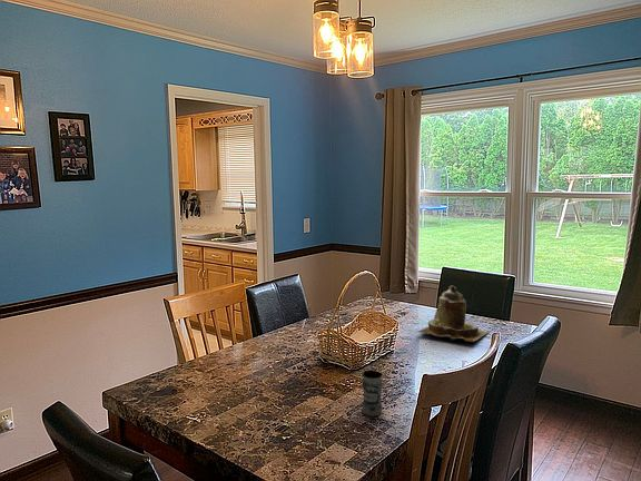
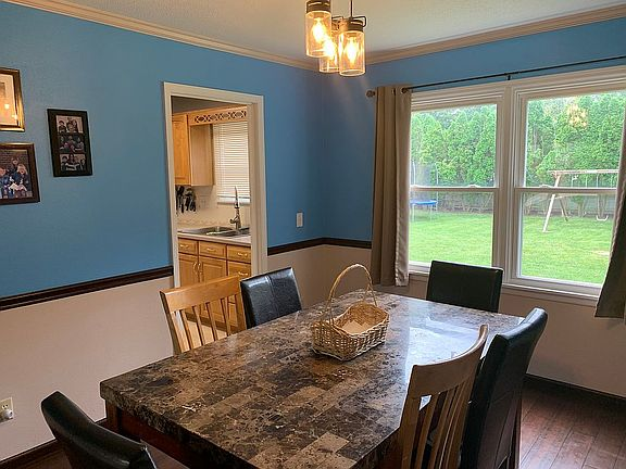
- jar (372, 392)
- teapot (453, 311)
